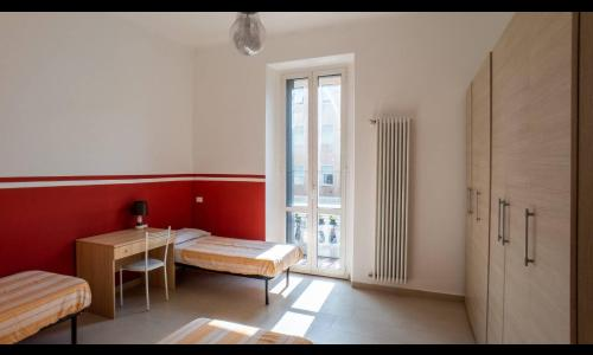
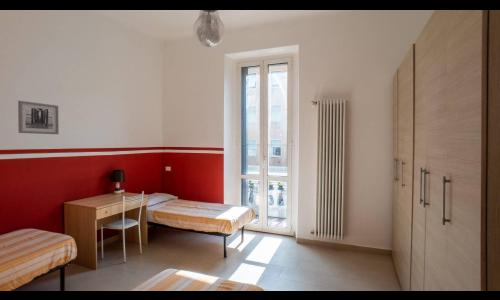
+ wall art (39, 118)
